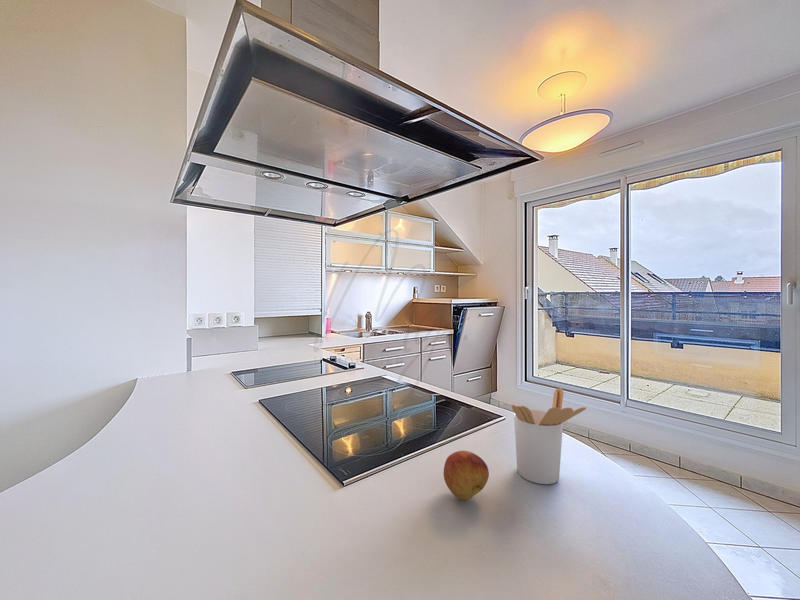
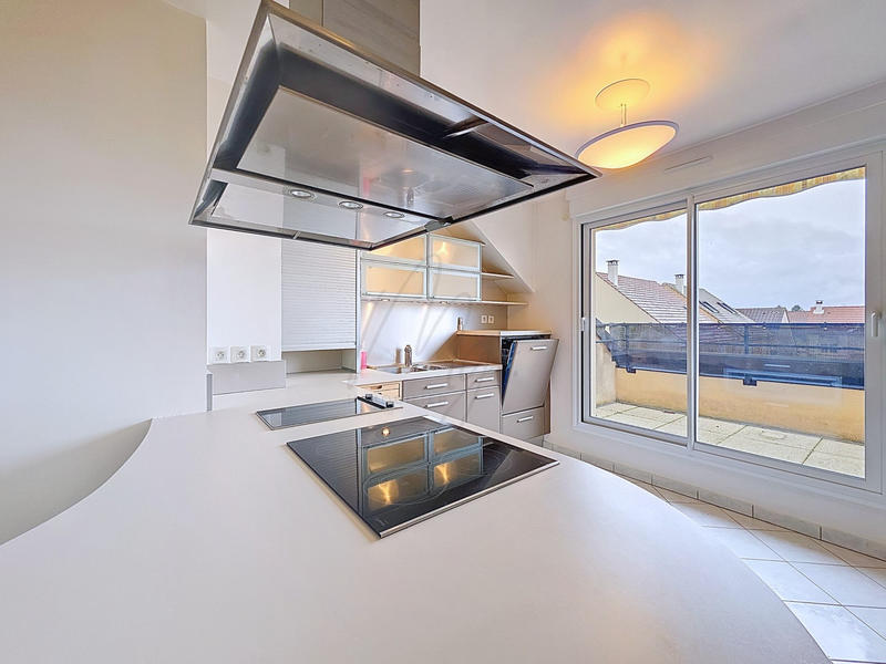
- fruit (464, 474)
- utensil holder (546, 436)
